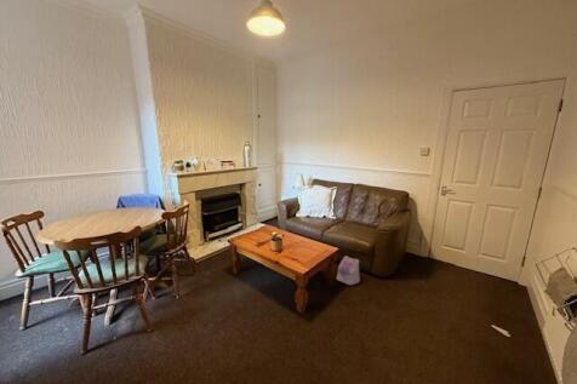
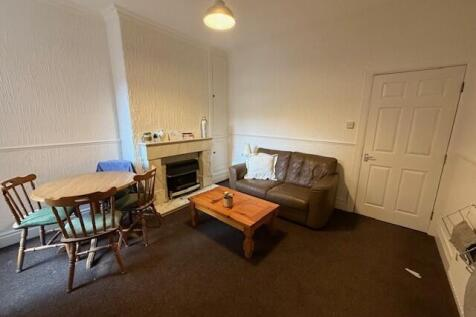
- plush toy (348, 269)
